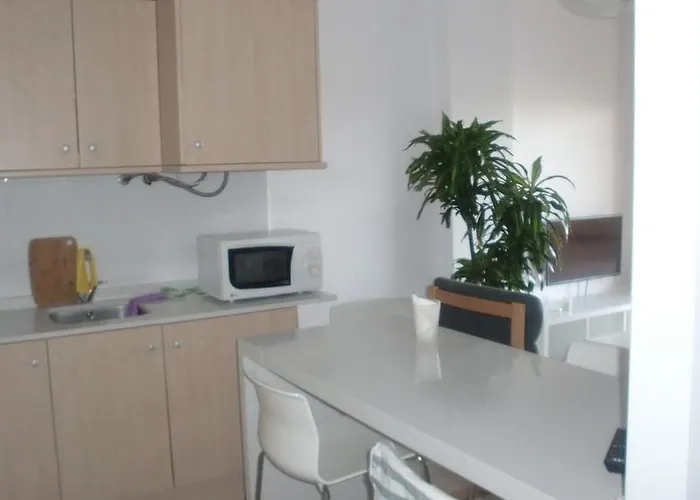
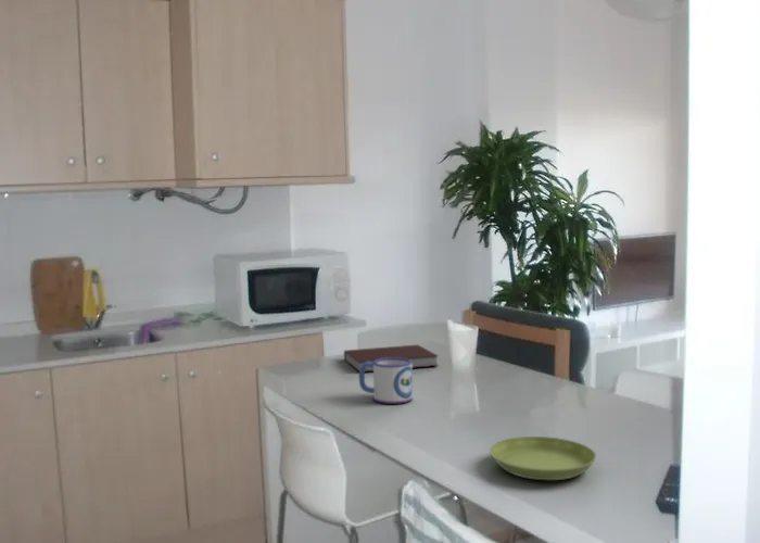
+ saucer (542, 458)
+ mug (385, 379)
+ notebook (390, 356)
